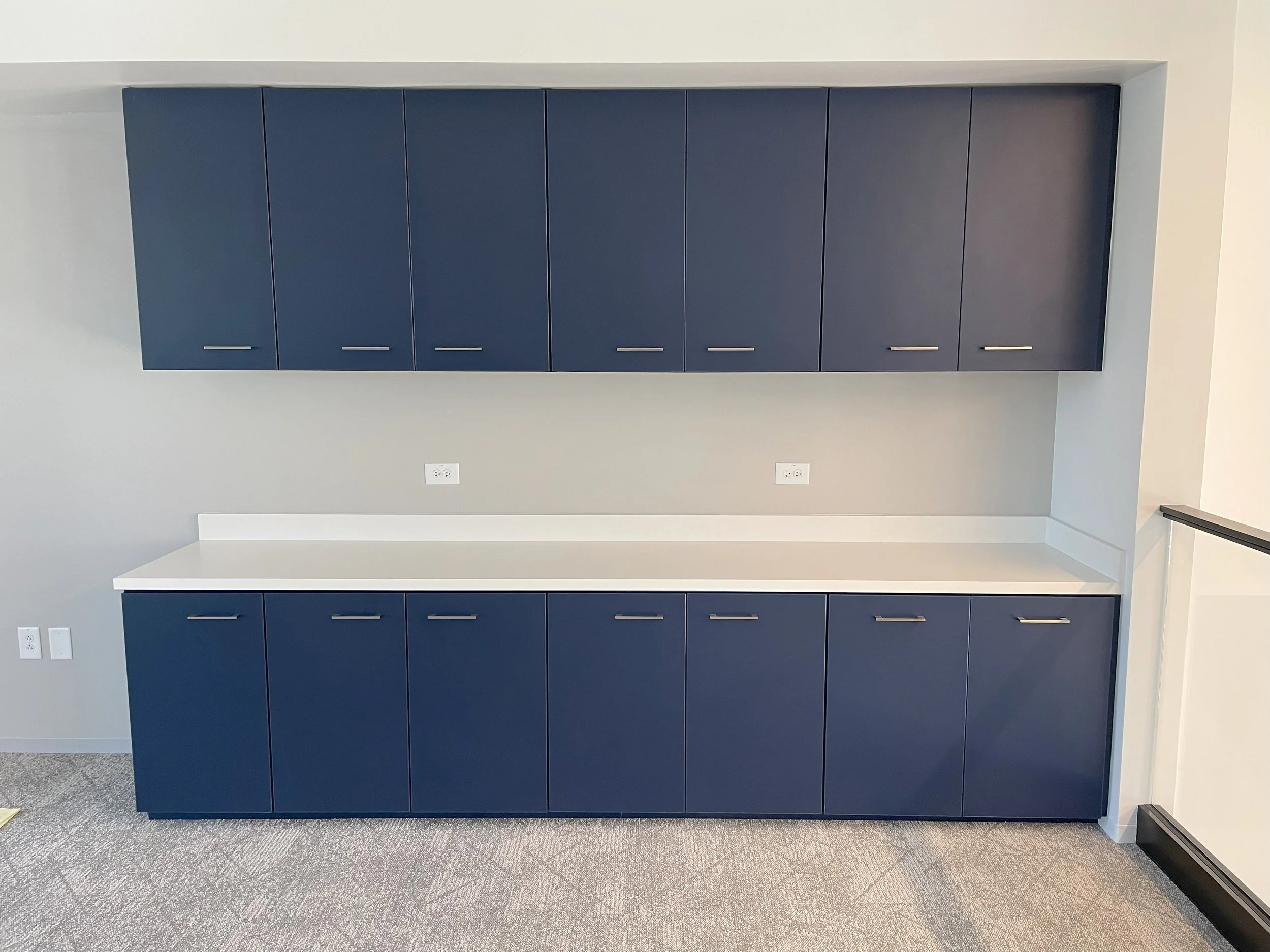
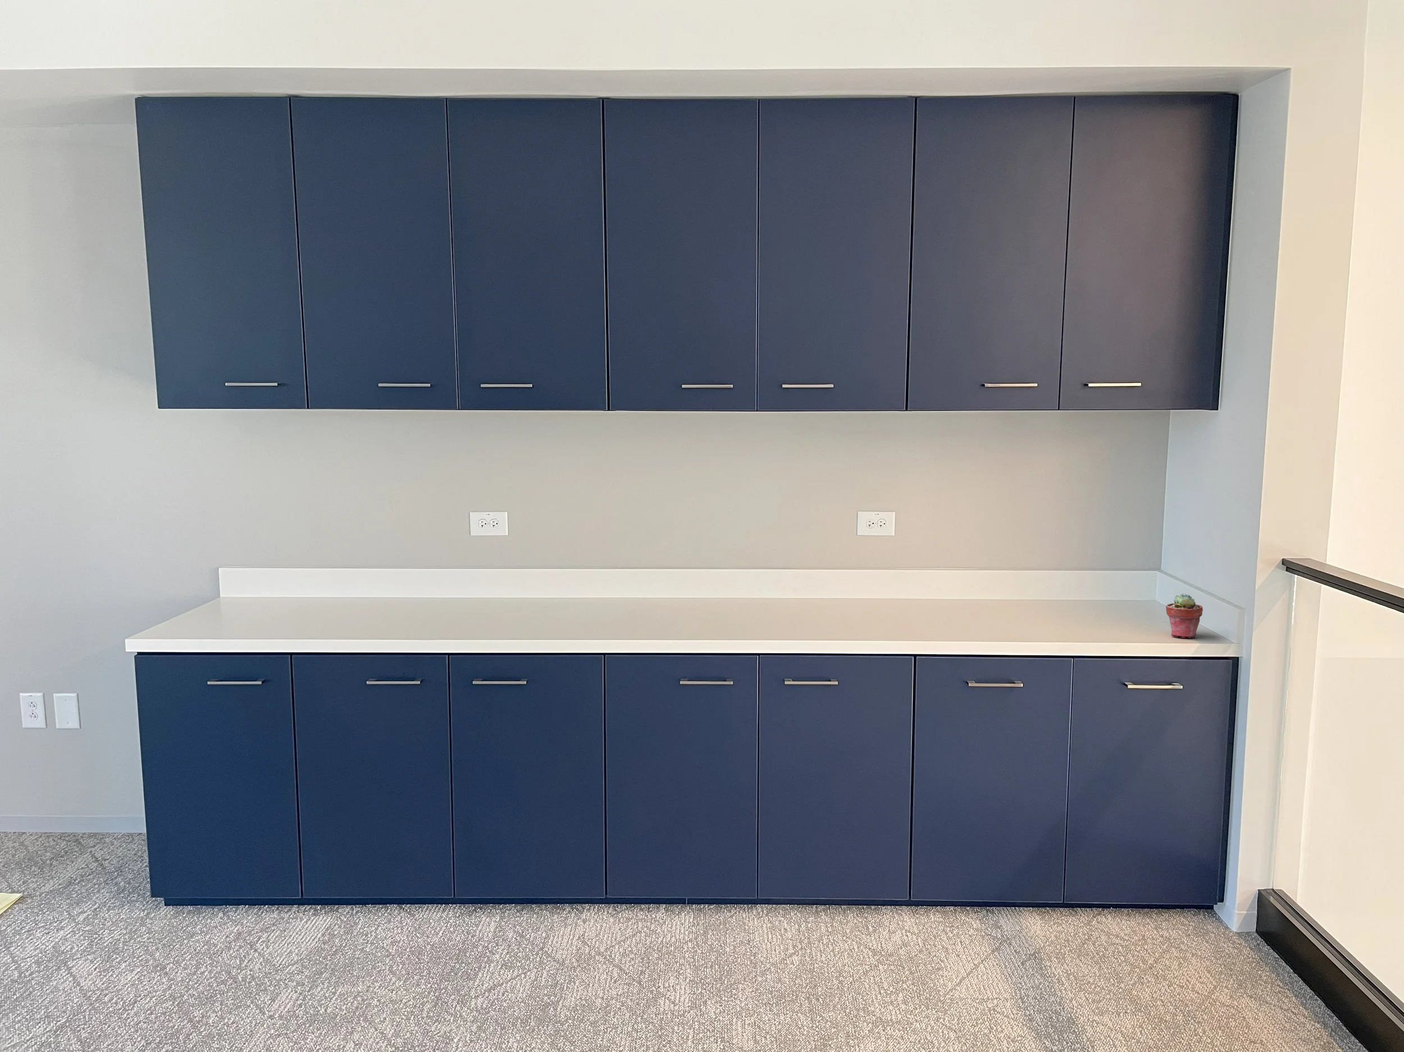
+ potted succulent (1184, 614)
